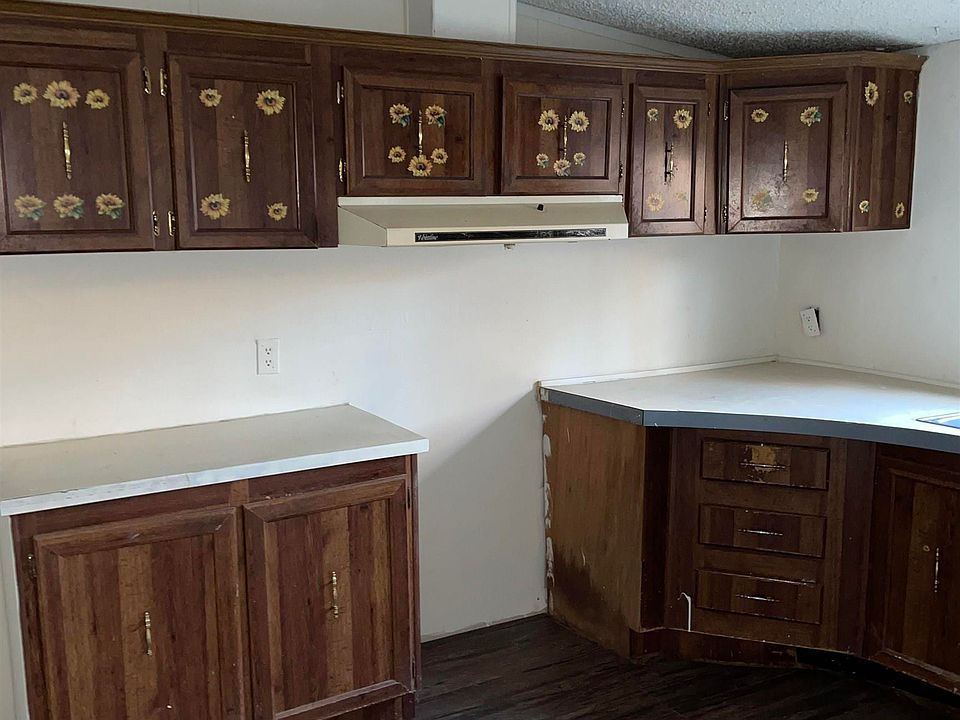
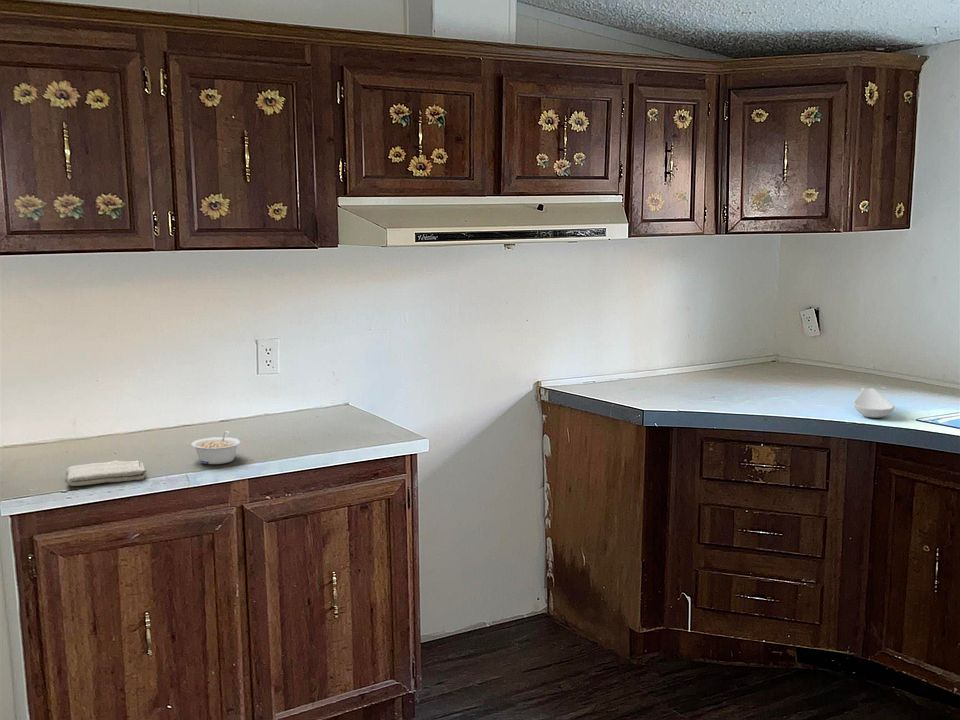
+ legume (215, 449)
+ spoon rest (870, 401)
+ washcloth (106, 472)
